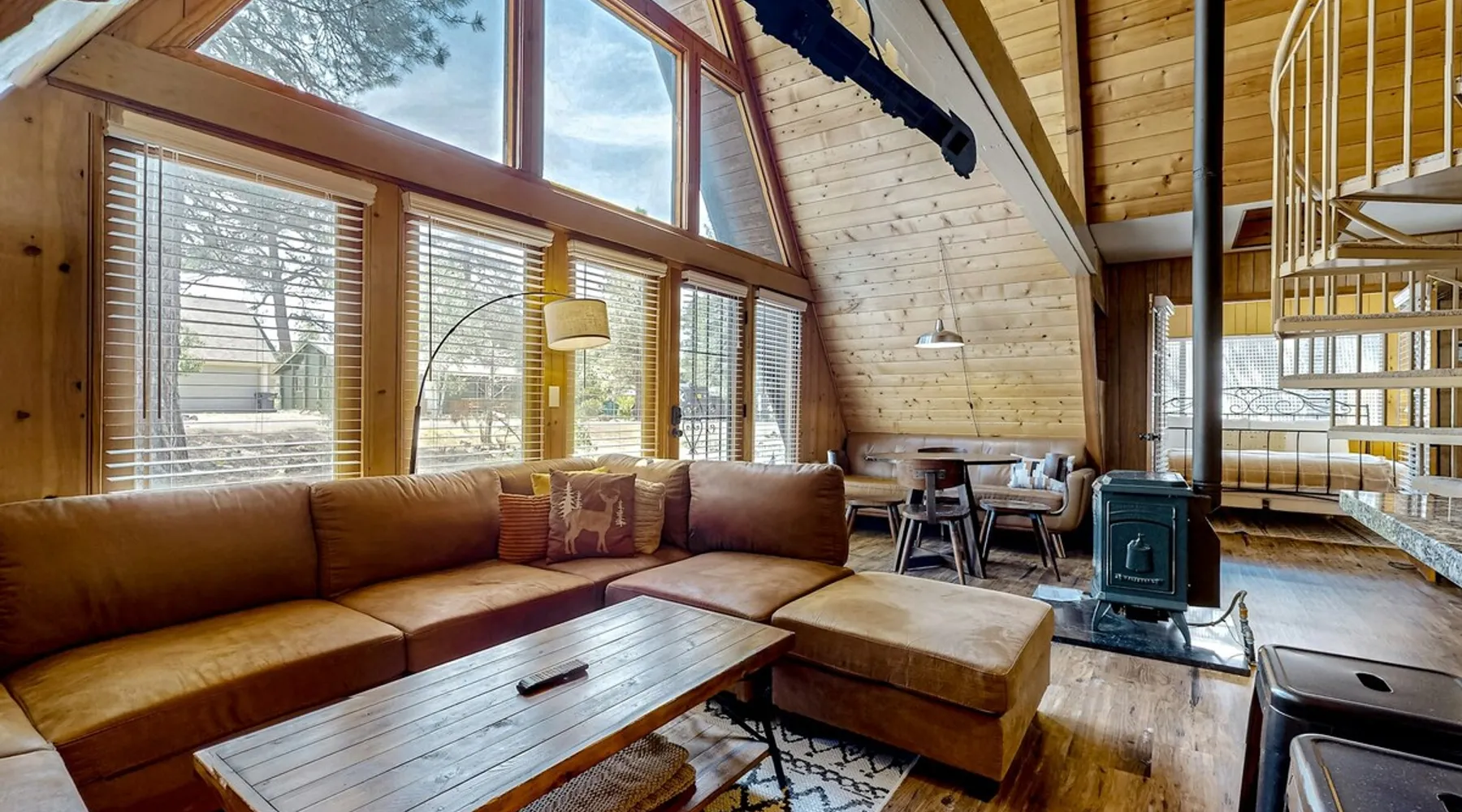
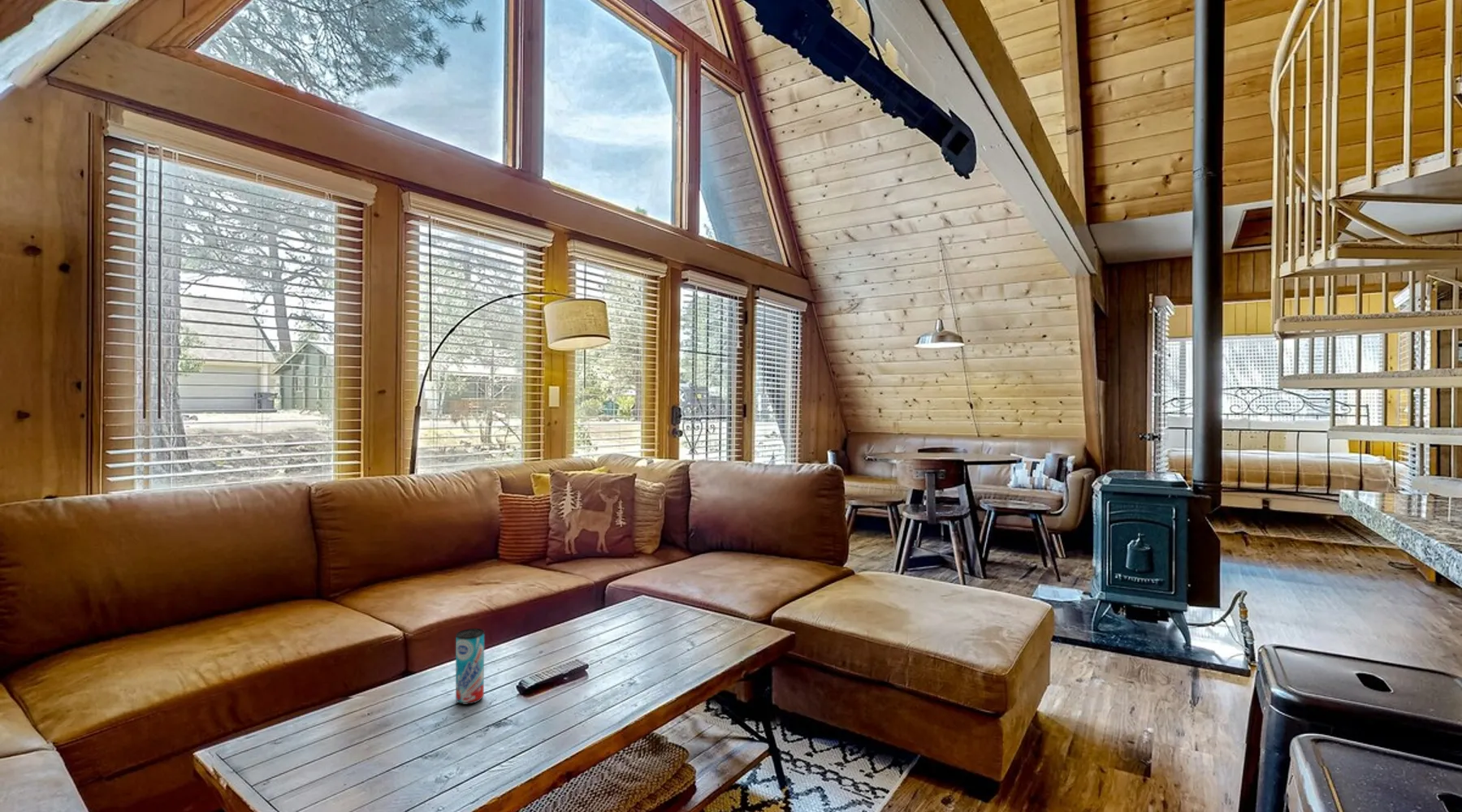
+ beverage can (469, 666)
